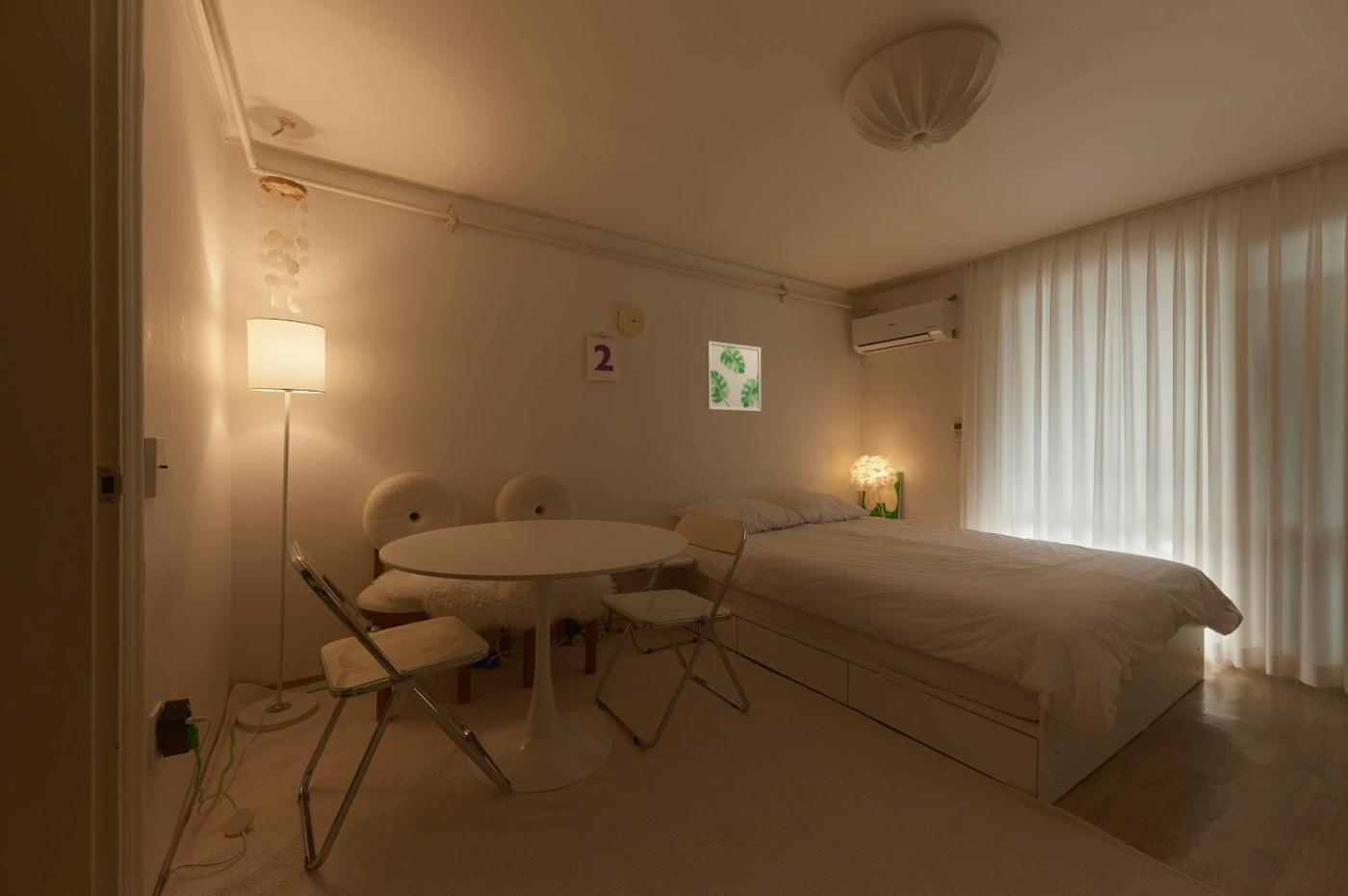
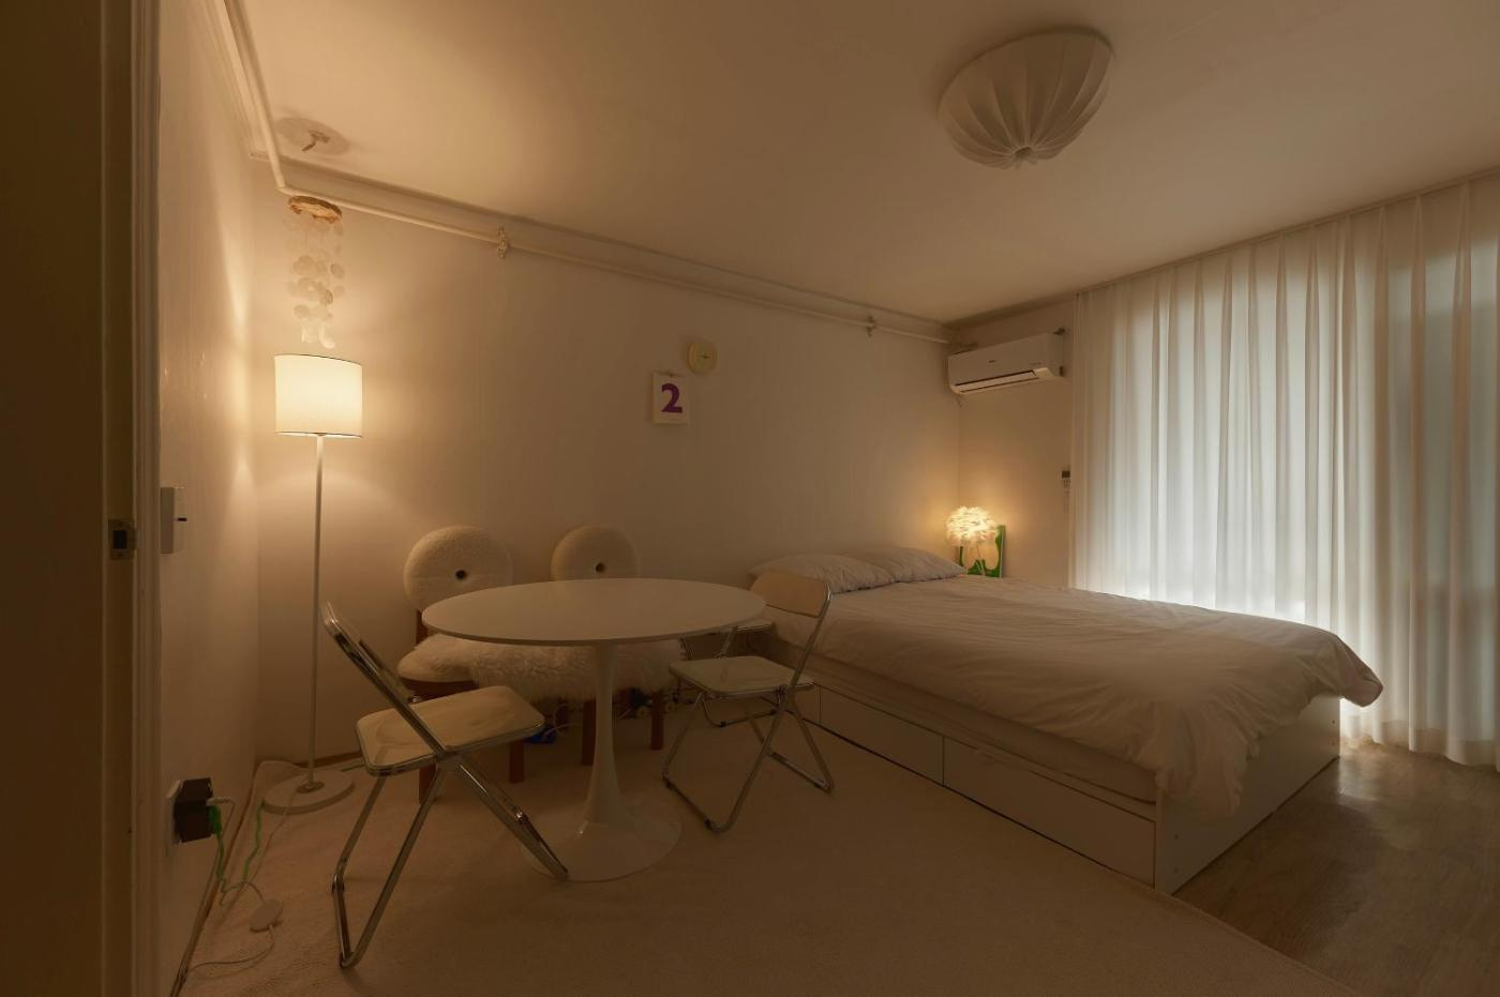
- wall art (734, 377)
